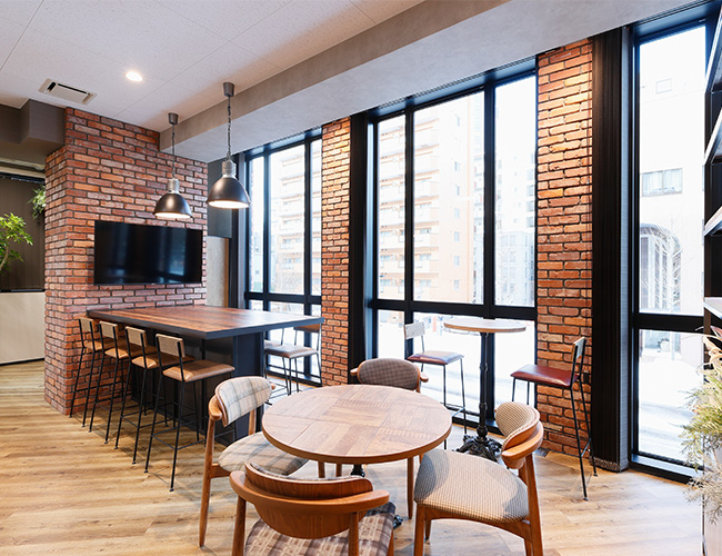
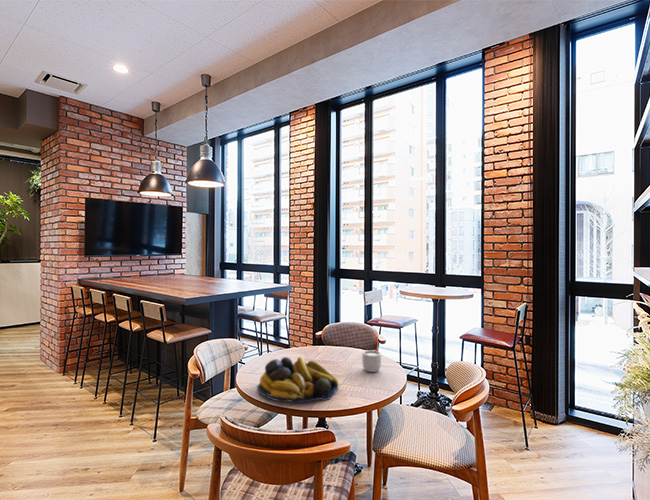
+ mug (371, 360)
+ fruit bowl (297, 373)
